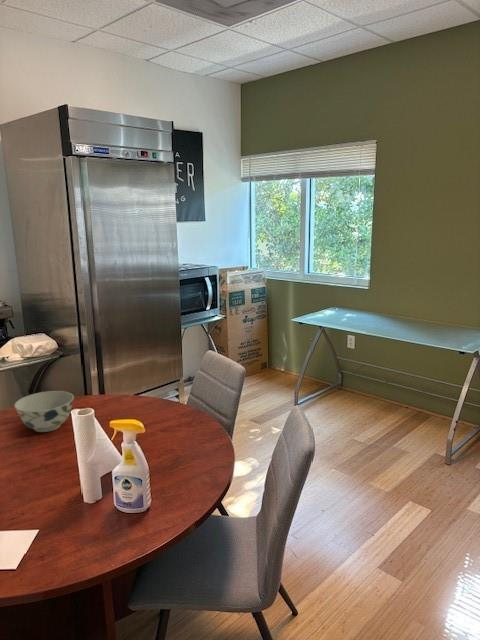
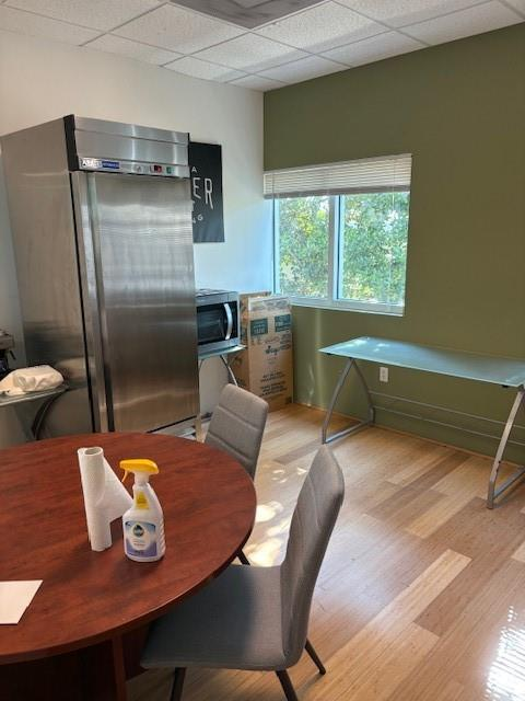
- bowl (46, 413)
